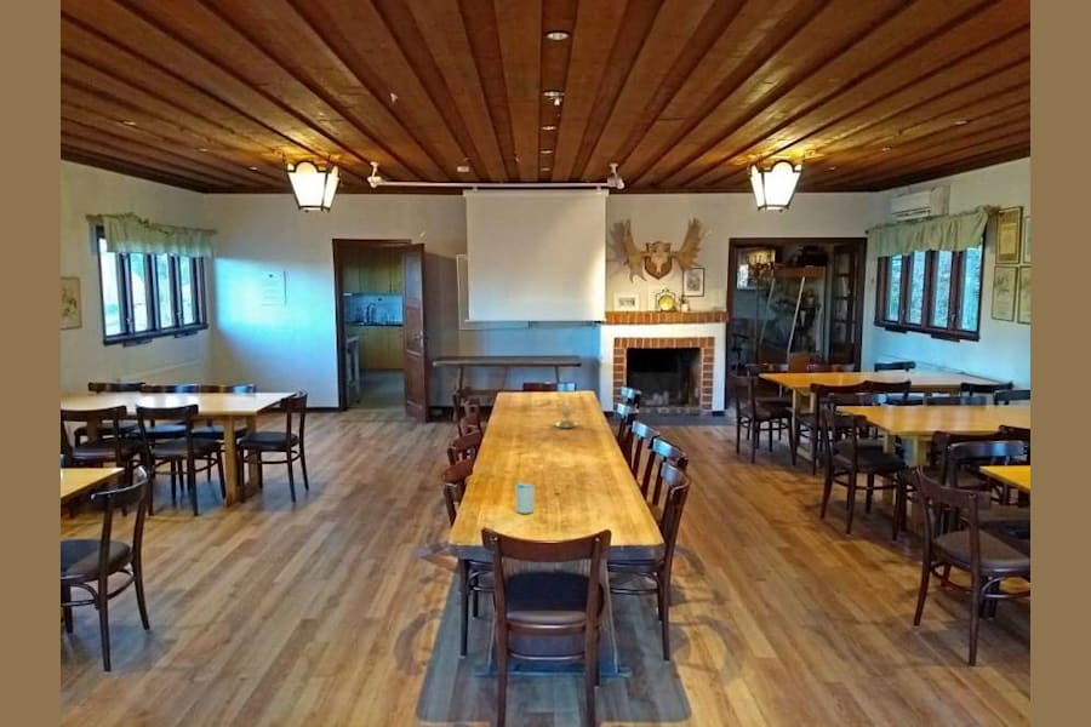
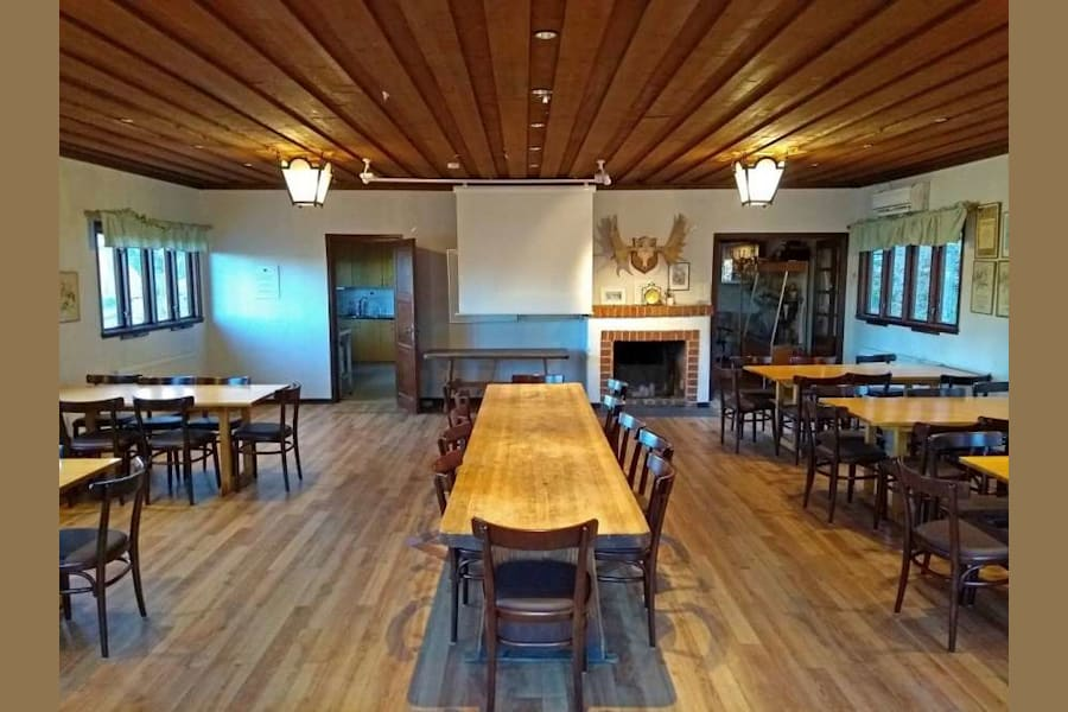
- cup (525, 496)
- candle holder (566, 412)
